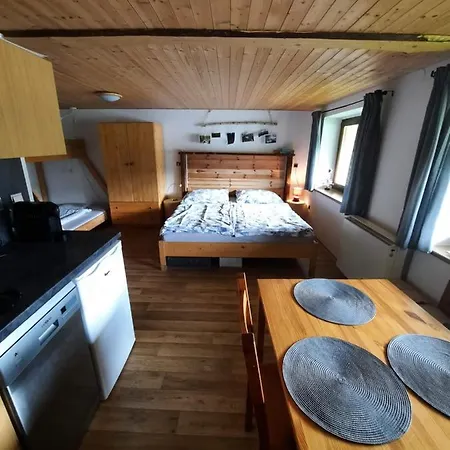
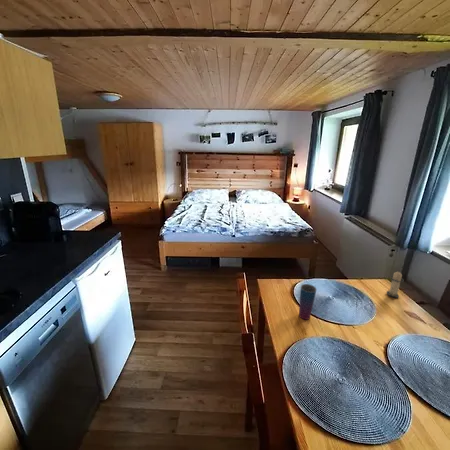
+ cup (306, 302)
+ candle (395, 283)
